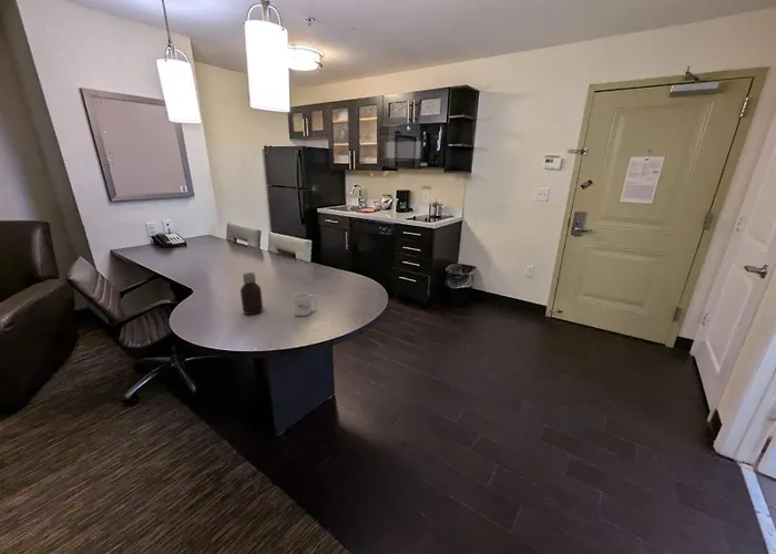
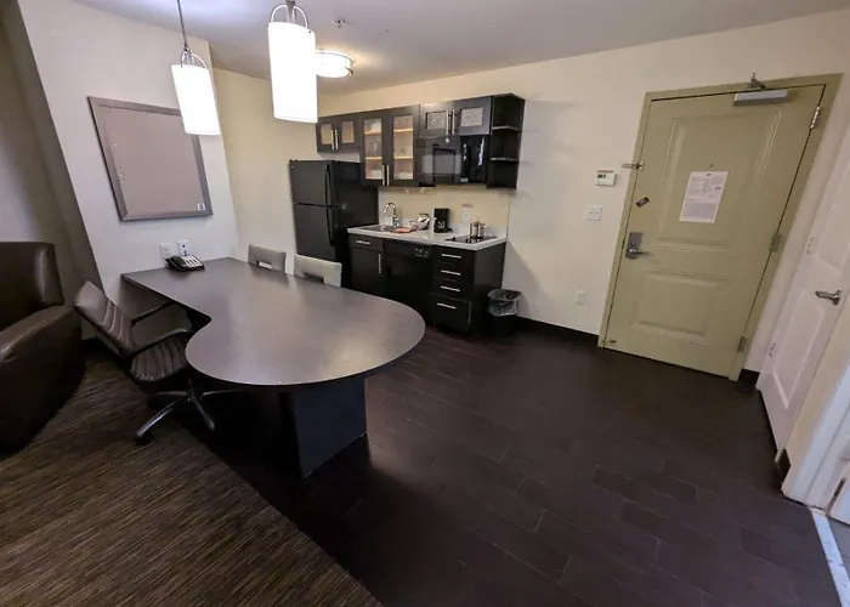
- mug (305, 302)
- bottle (251, 293)
